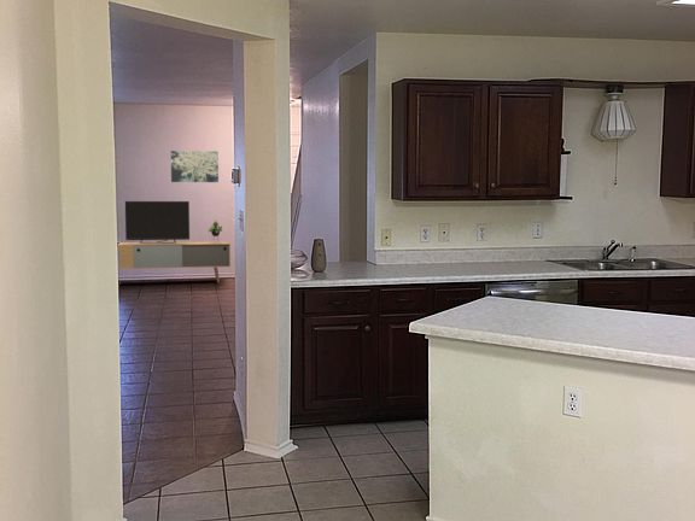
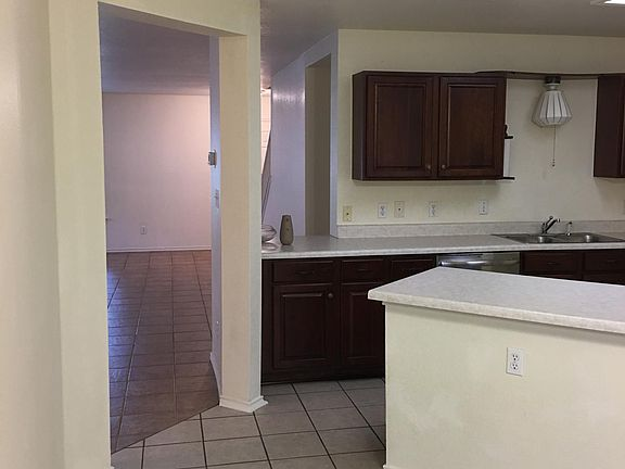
- media console (157, 241)
- wall art (194, 166)
